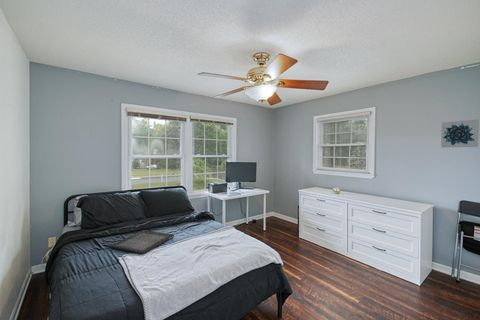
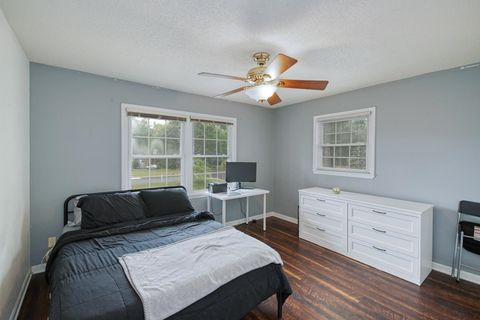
- serving tray (143, 240)
- wall art (459, 134)
